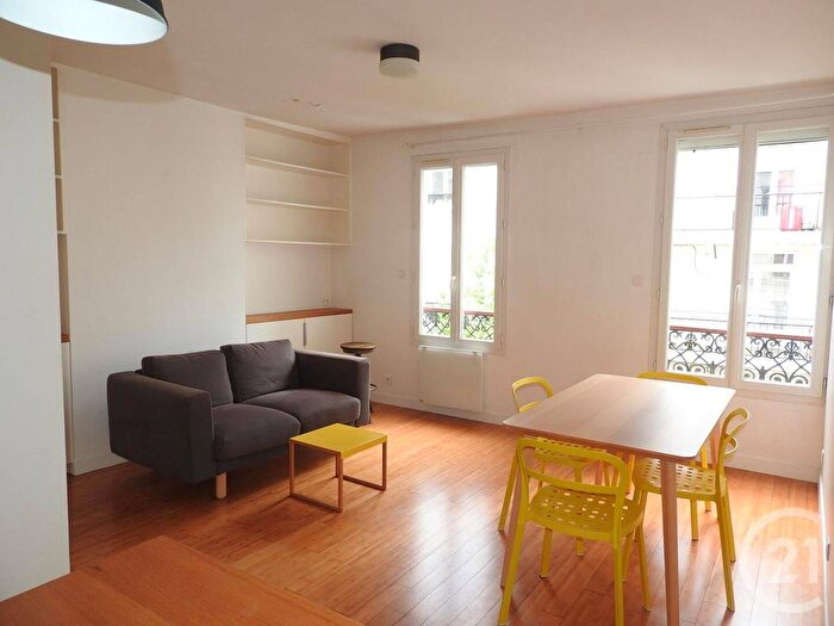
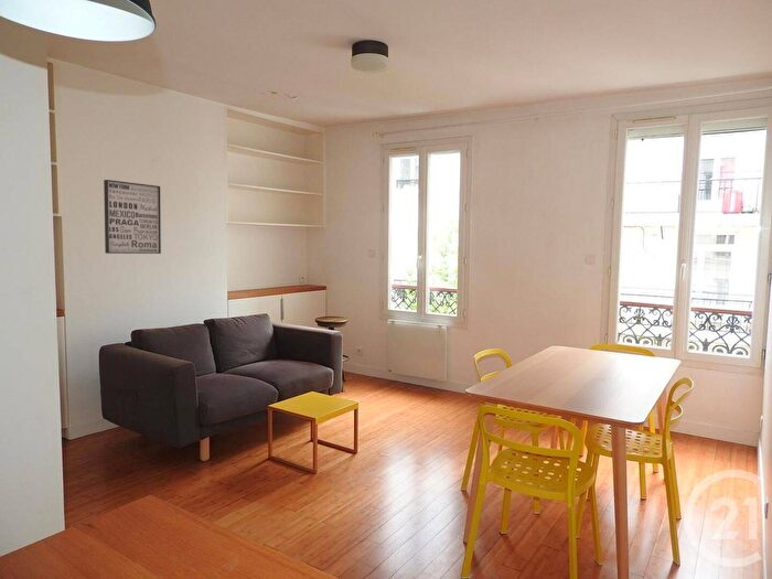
+ wall art (133, 218)
